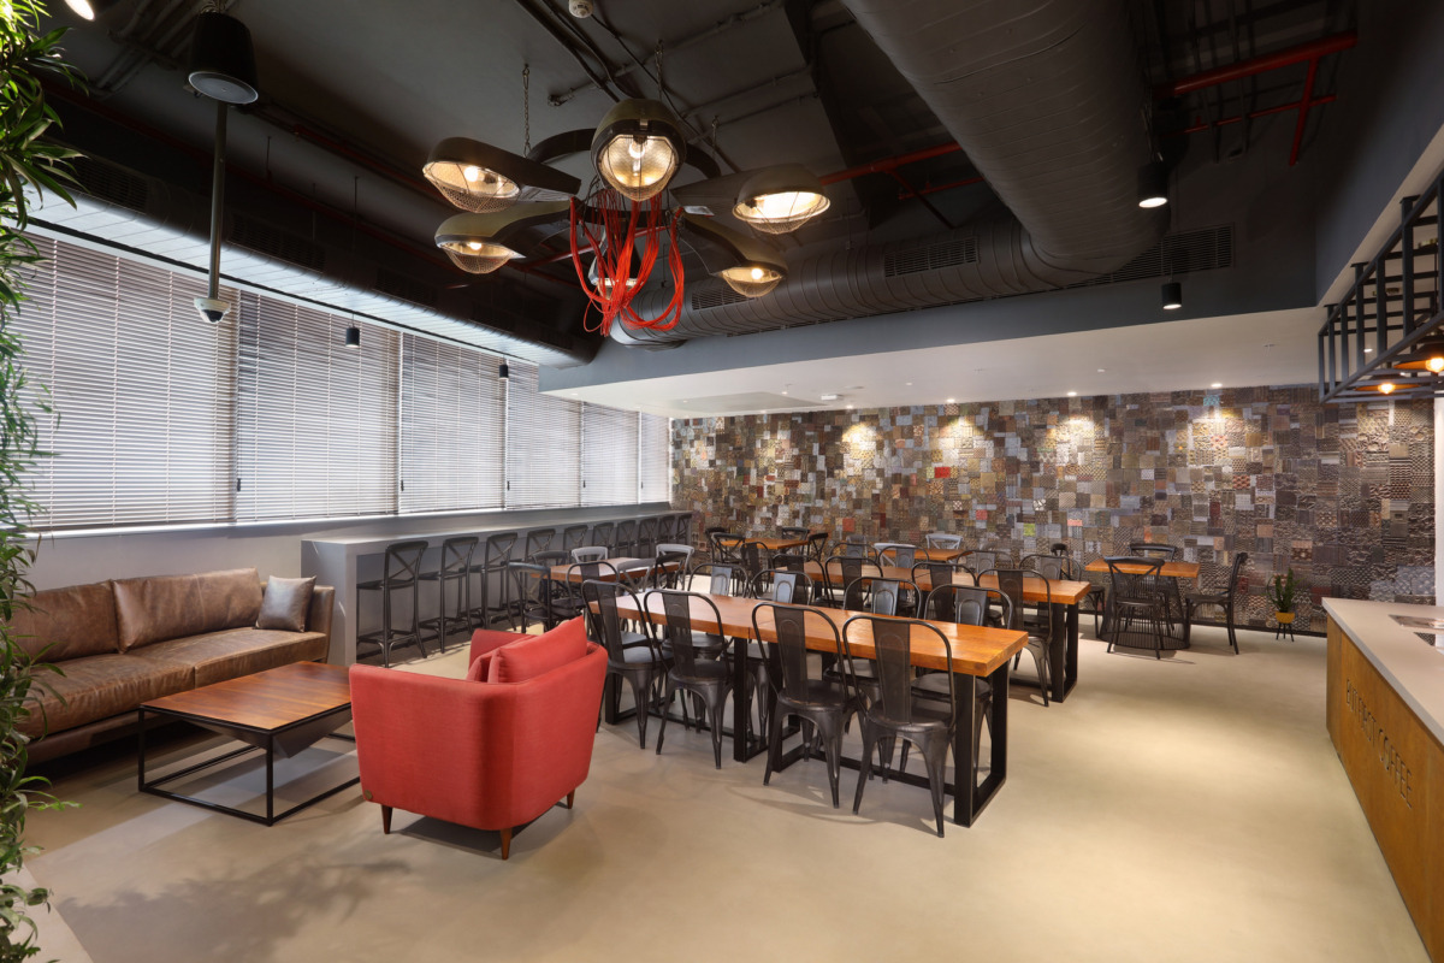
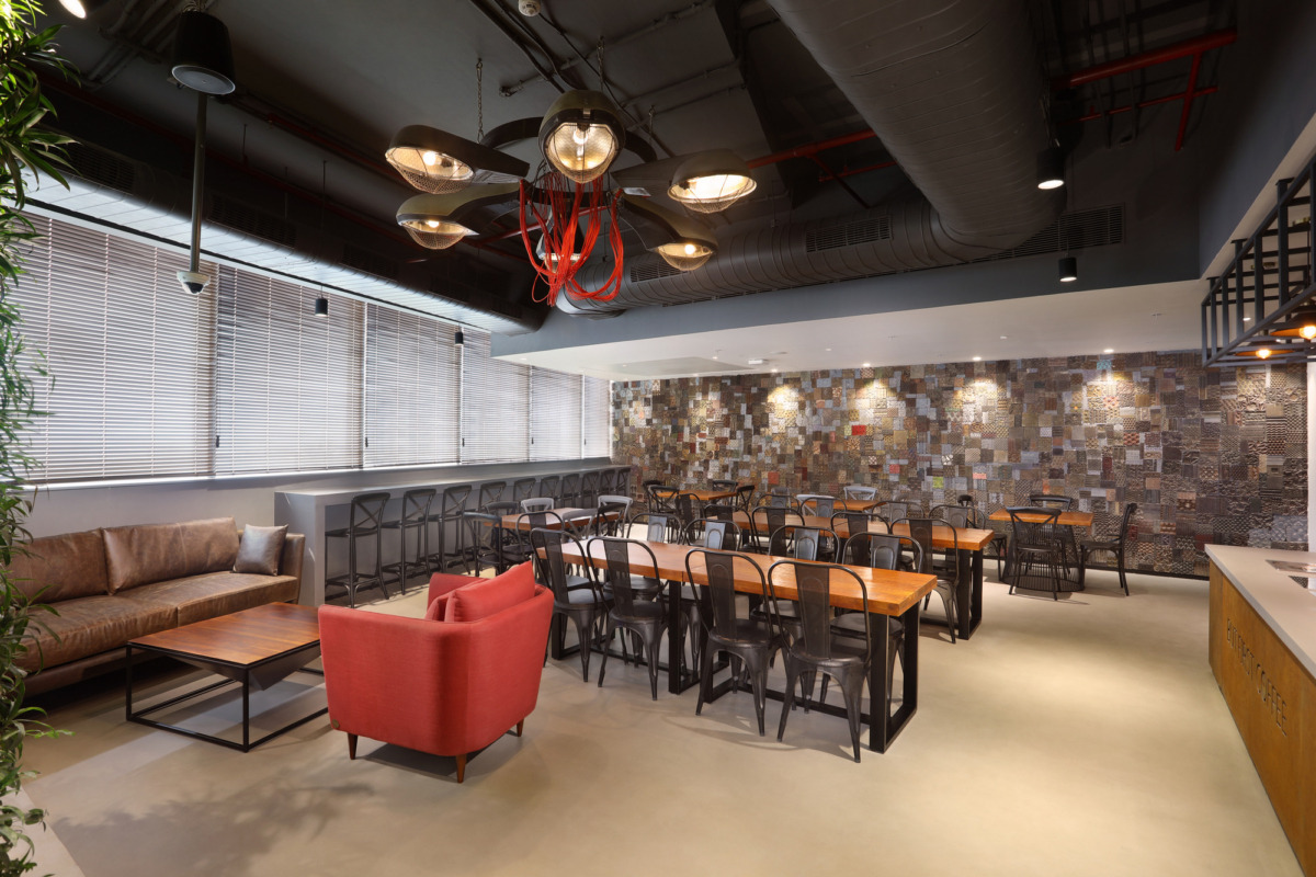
- house plant (1289, 603)
